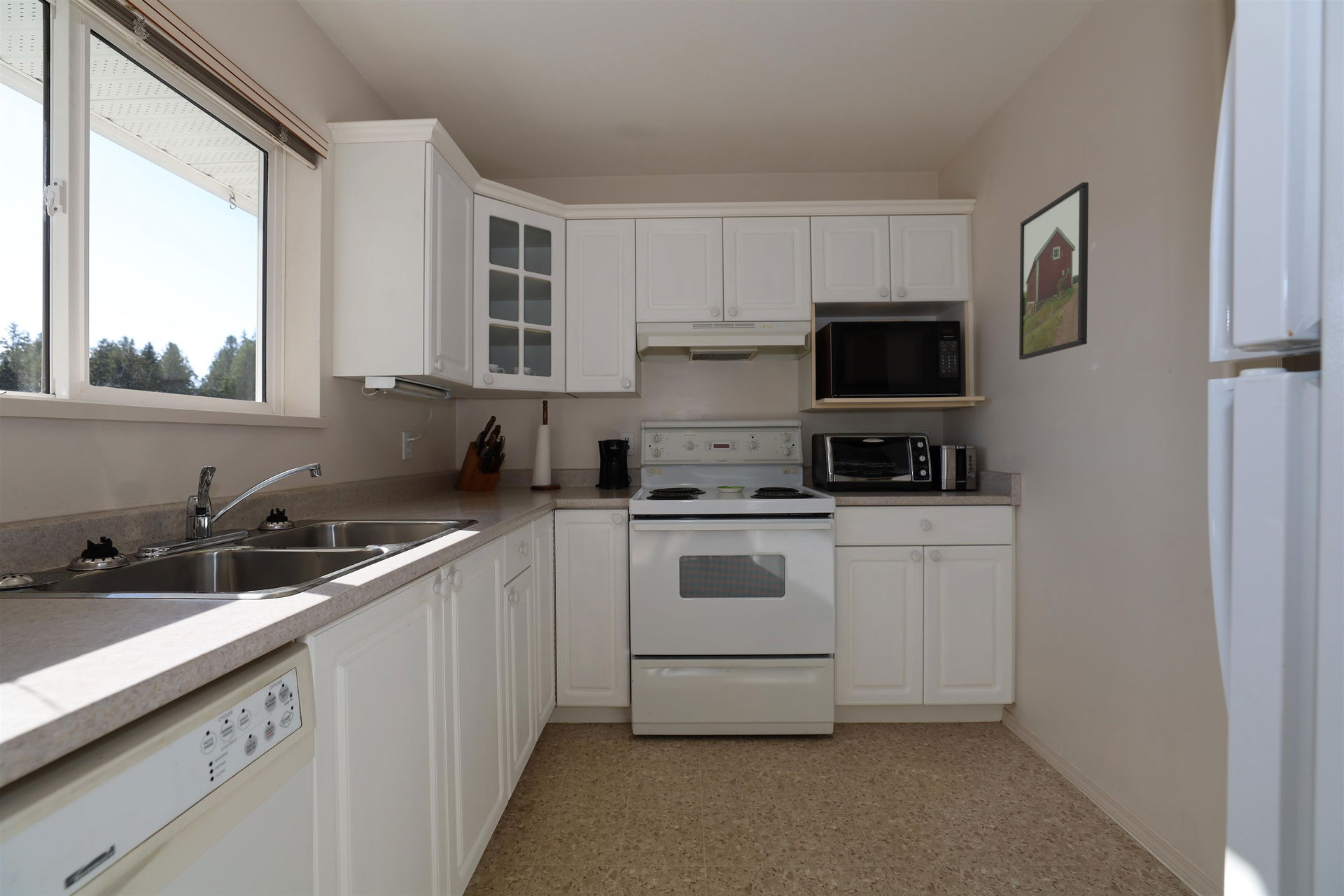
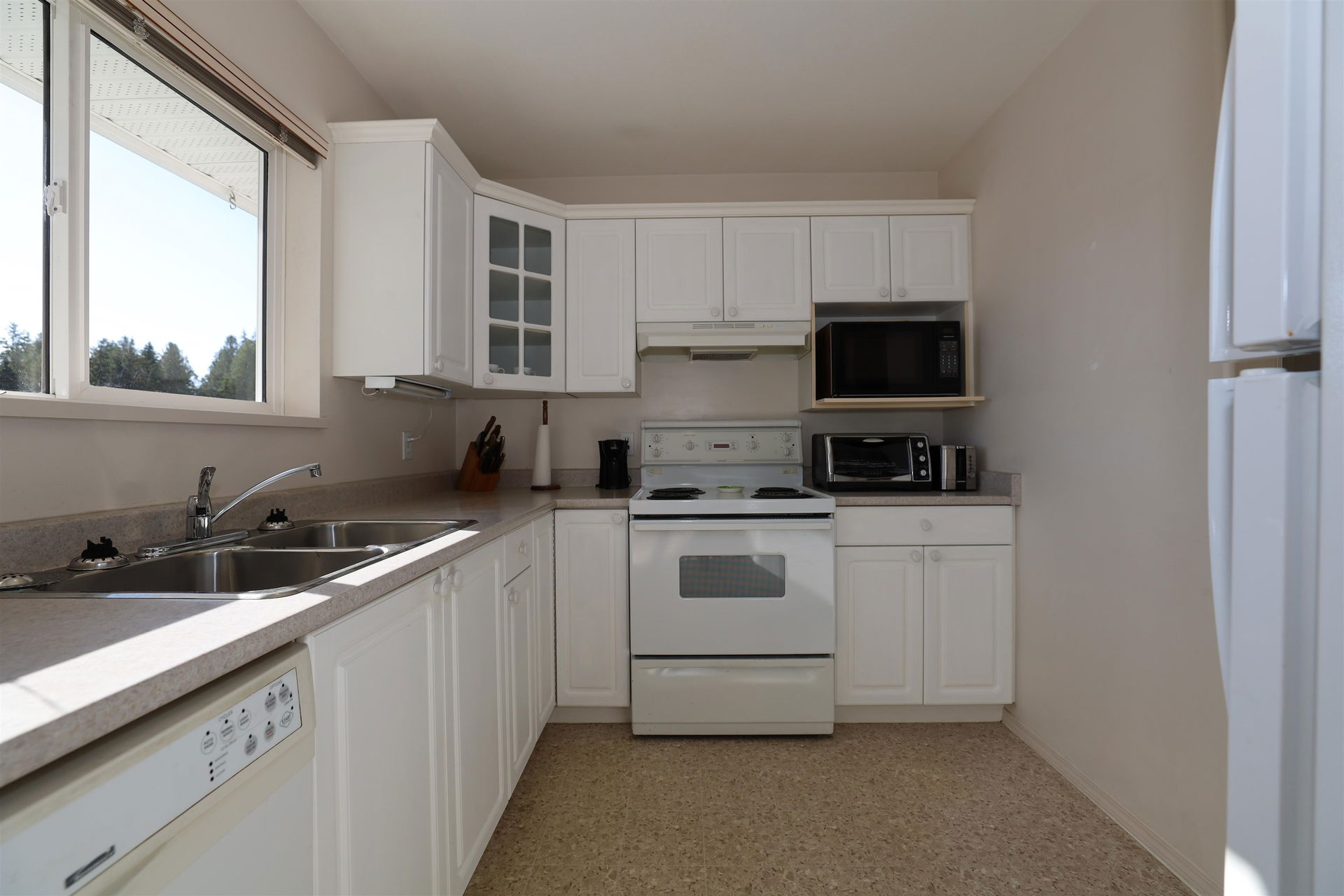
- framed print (1051, 278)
